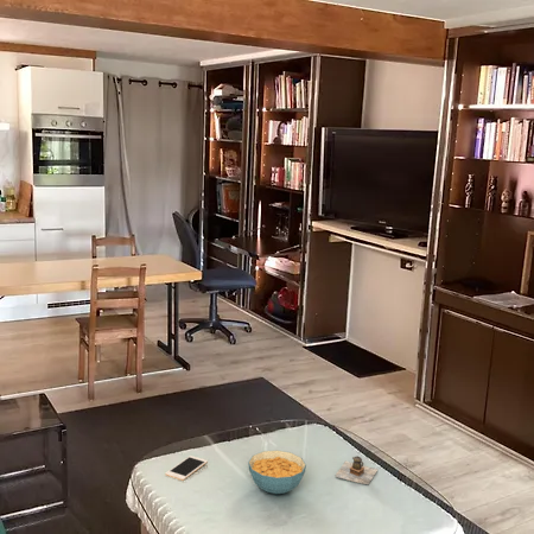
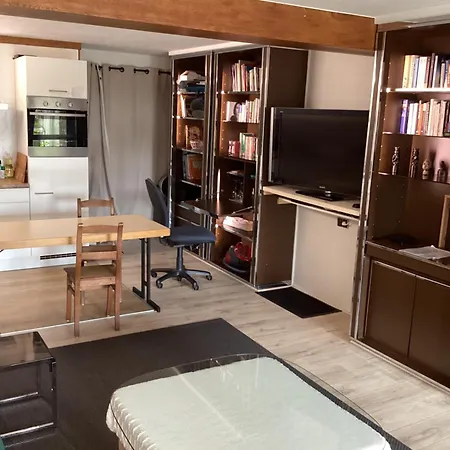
- teapot (357, 464)
- cereal bowl (276, 476)
- cell phone (186, 468)
